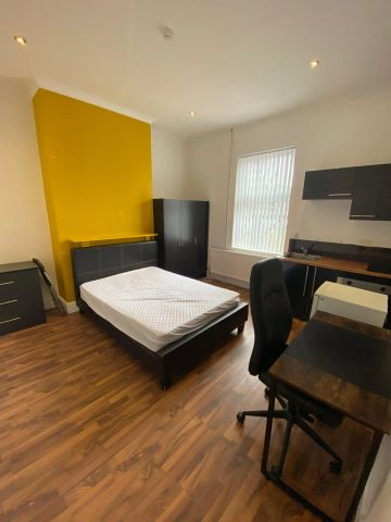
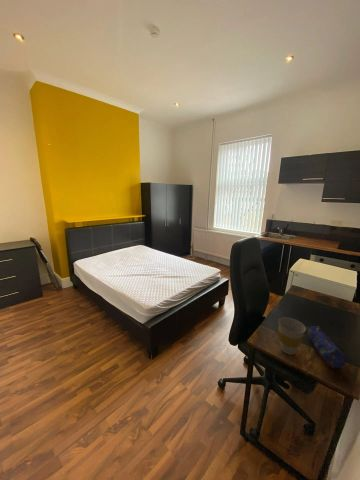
+ cup (289, 337)
+ pencil case (324, 344)
